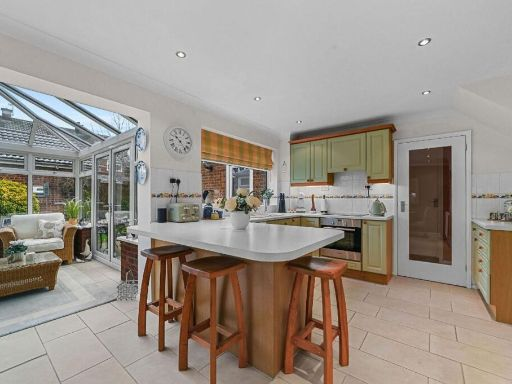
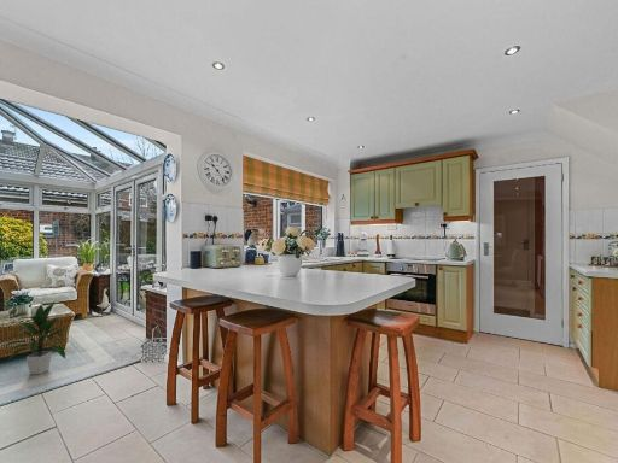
+ indoor plant (40, 338)
